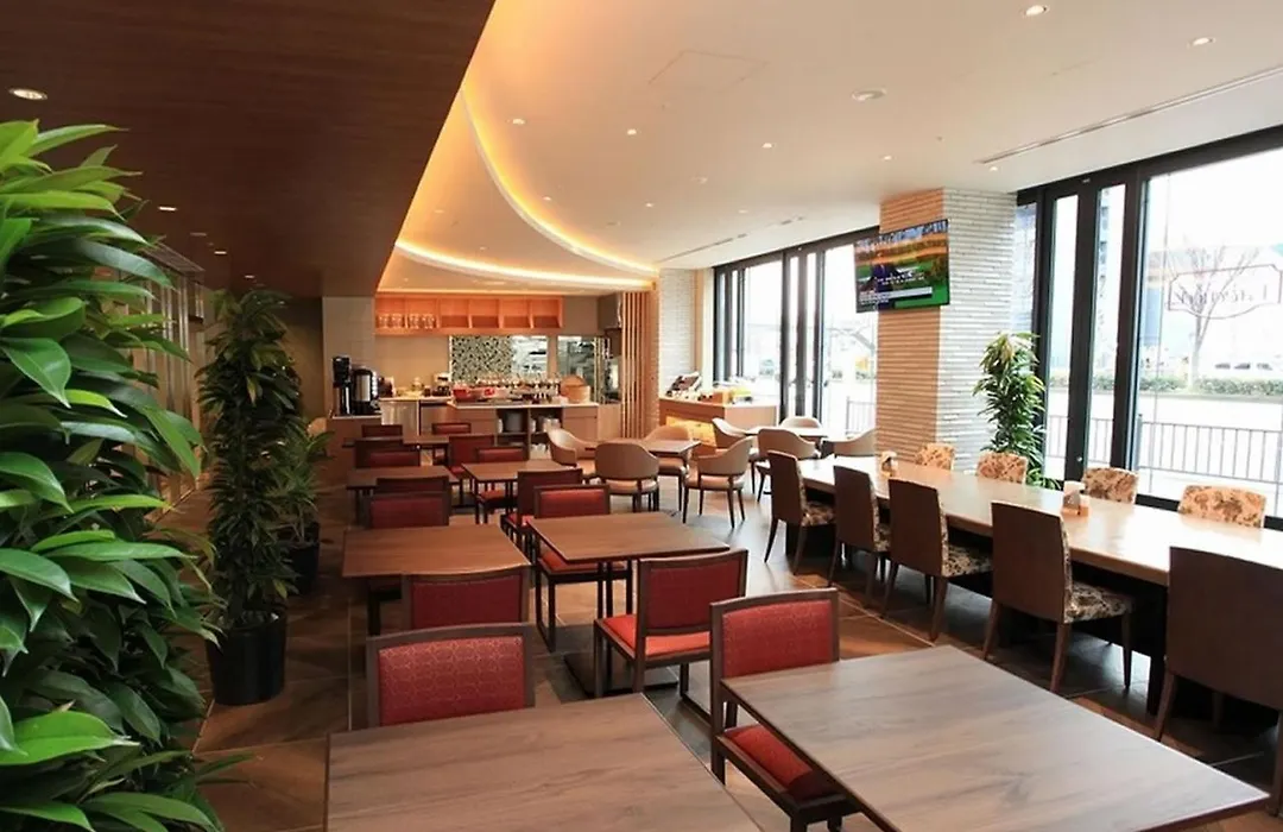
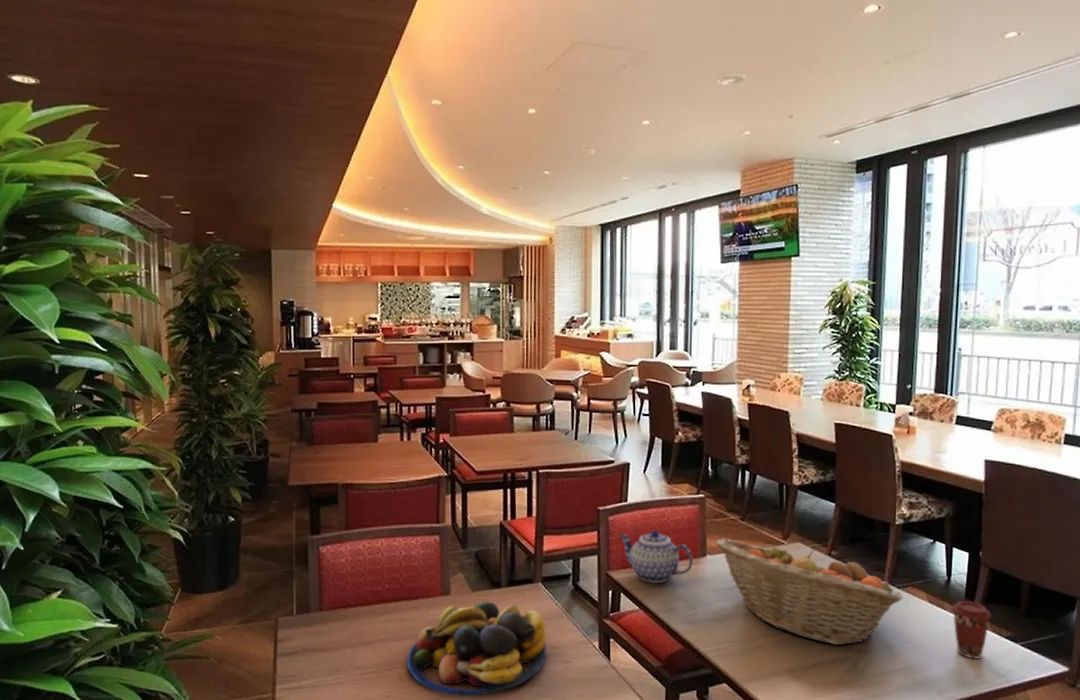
+ fruit bowl (476, 631)
+ fruit basket (802, 580)
+ teapot (654, 553)
+ coffee cup (970, 629)
